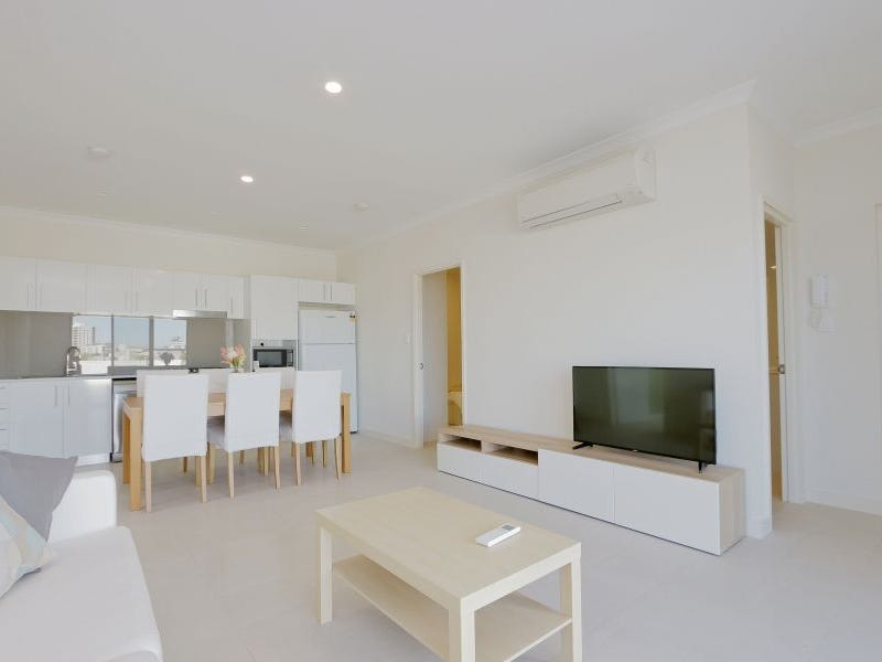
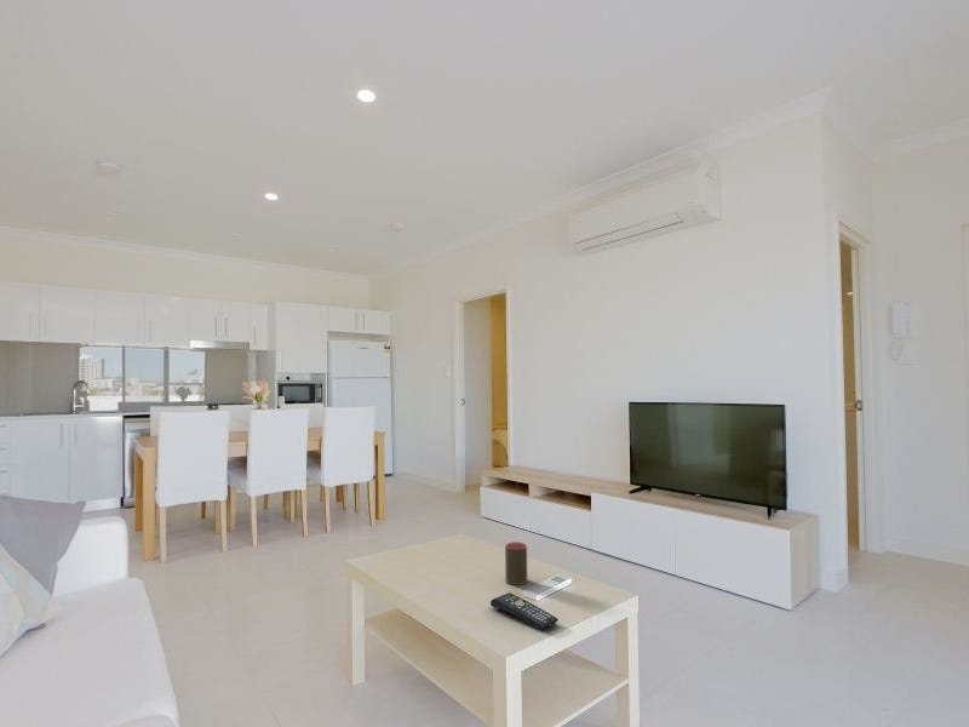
+ remote control (522, 609)
+ cup (516, 562)
